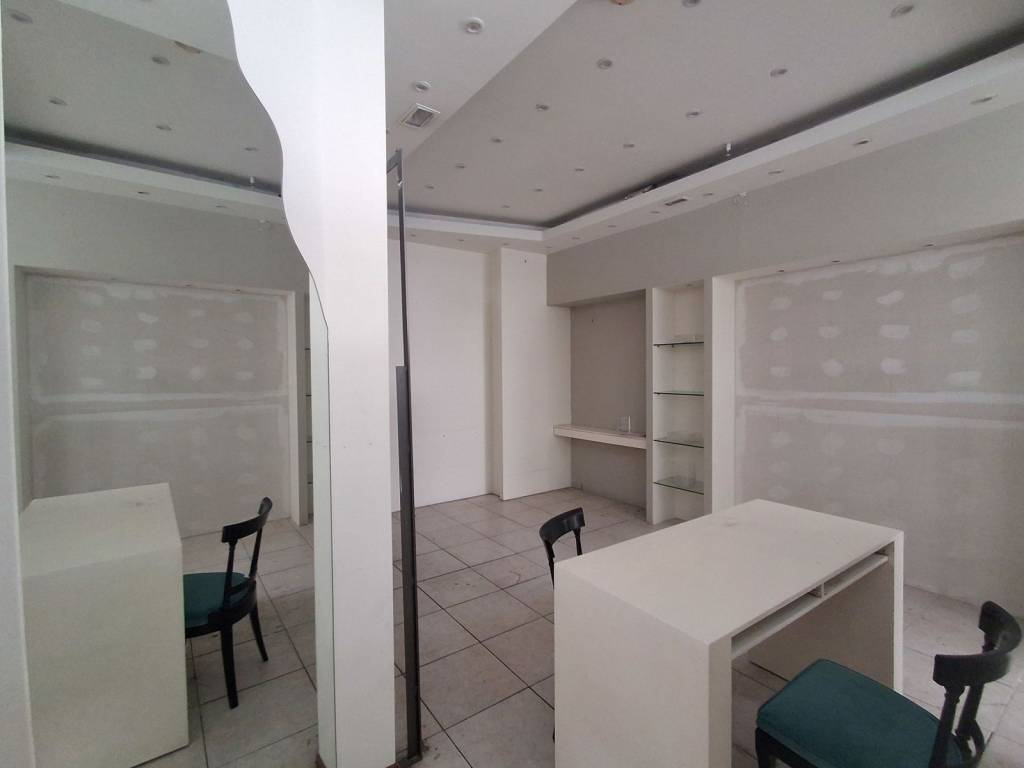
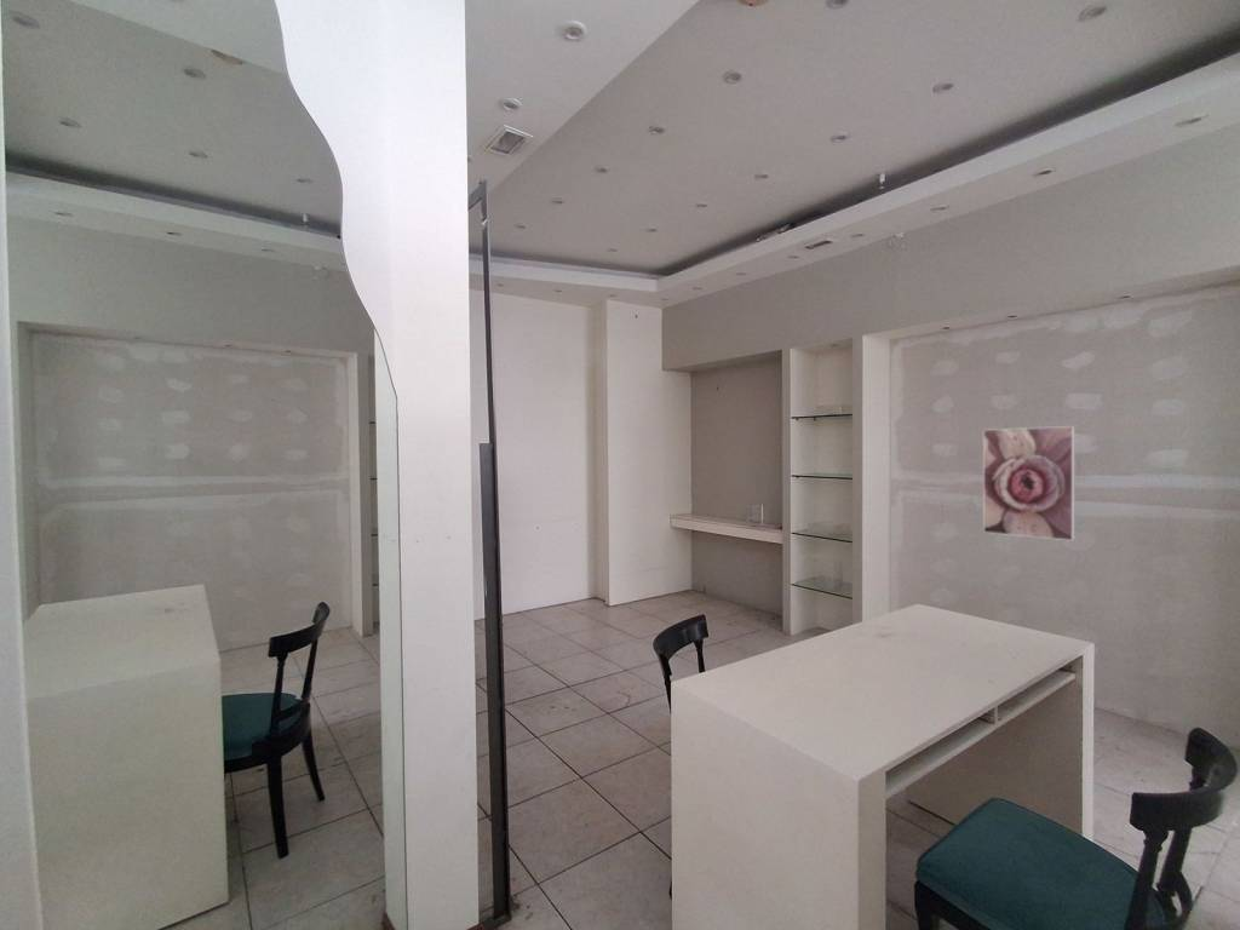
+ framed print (1026, 482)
